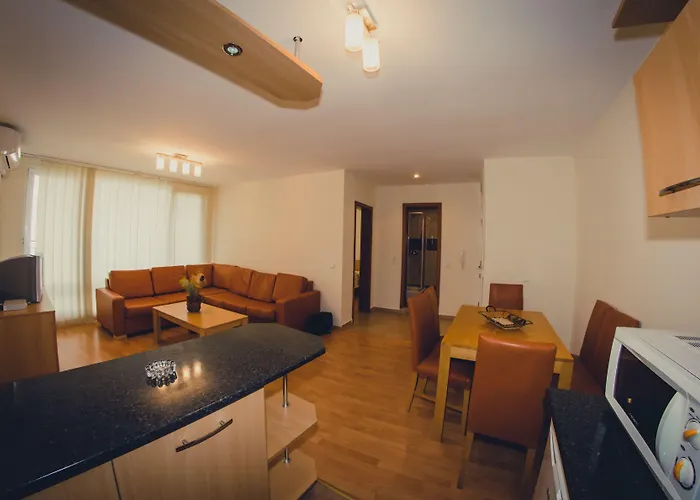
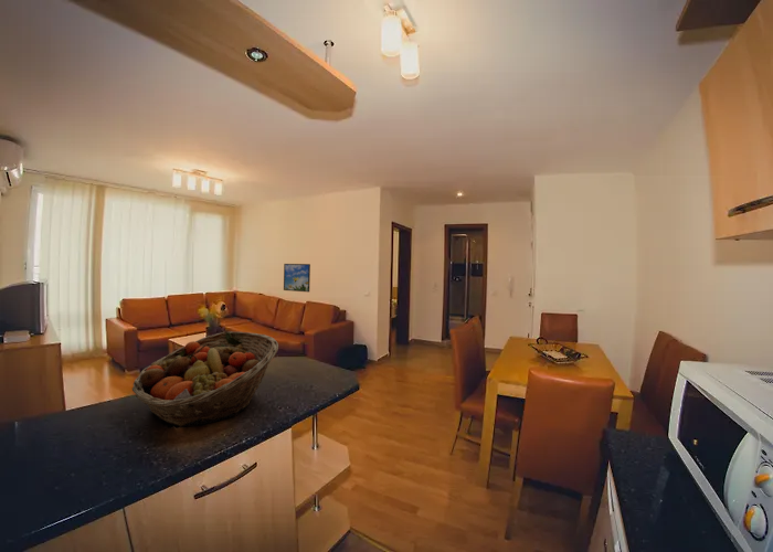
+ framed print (296, 277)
+ fruit basket (211, 371)
